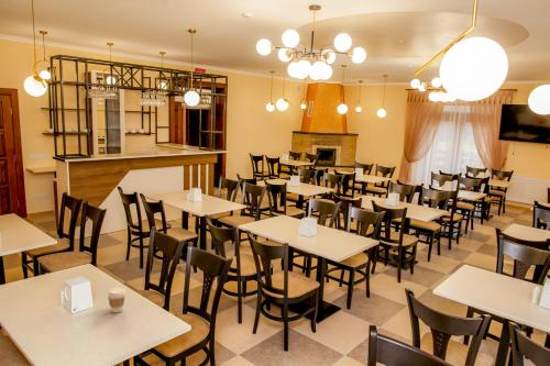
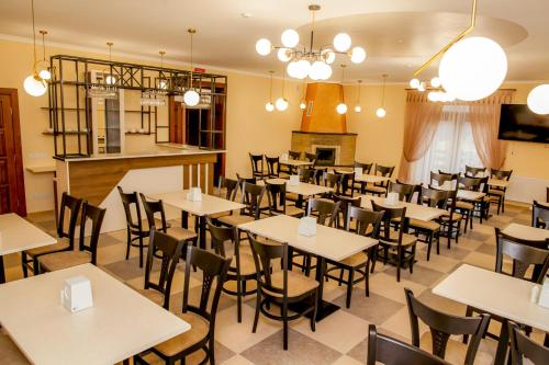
- coffee cup (117, 299)
